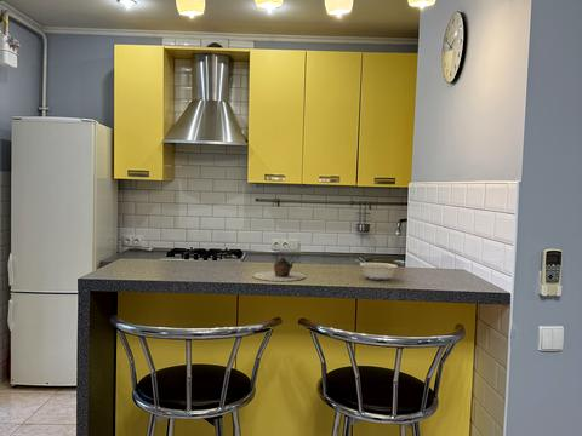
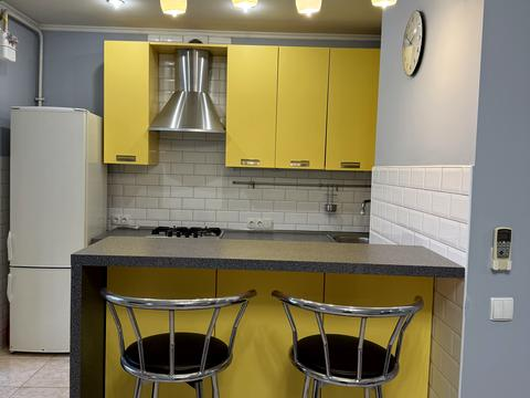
- legume (376, 270)
- teapot (279, 264)
